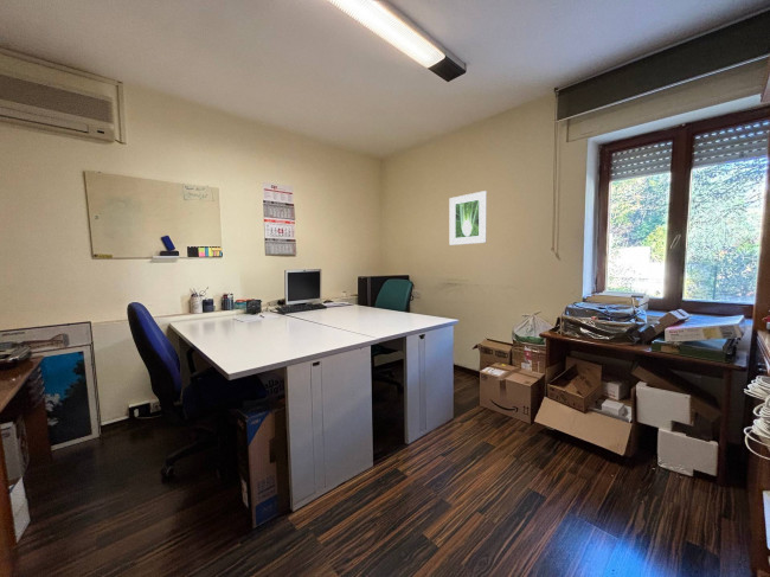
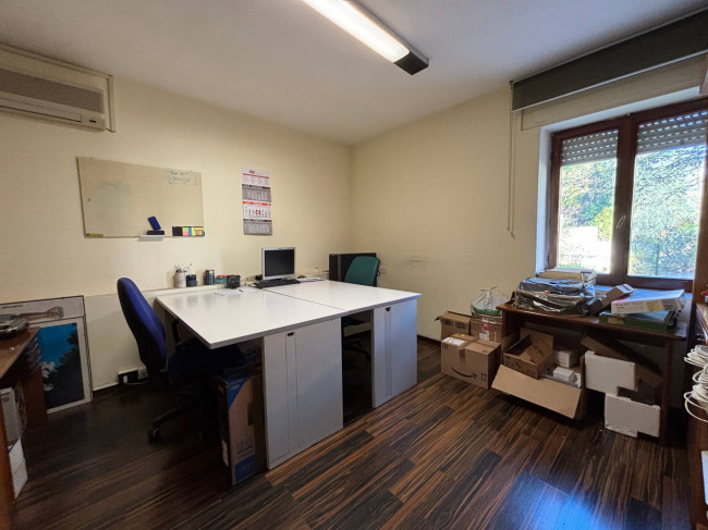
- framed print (467, 219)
